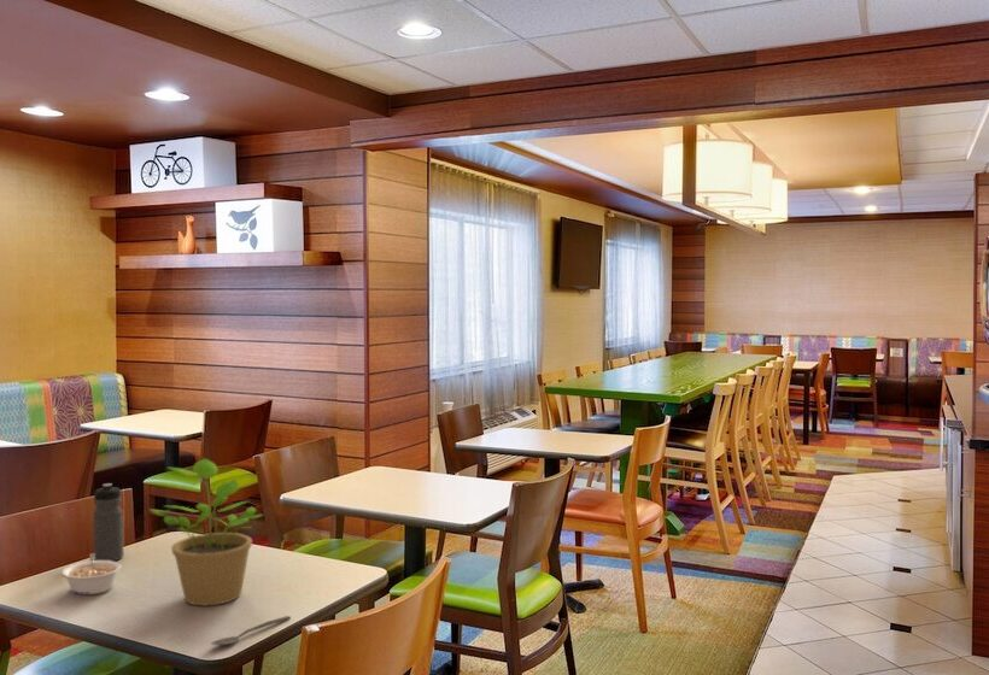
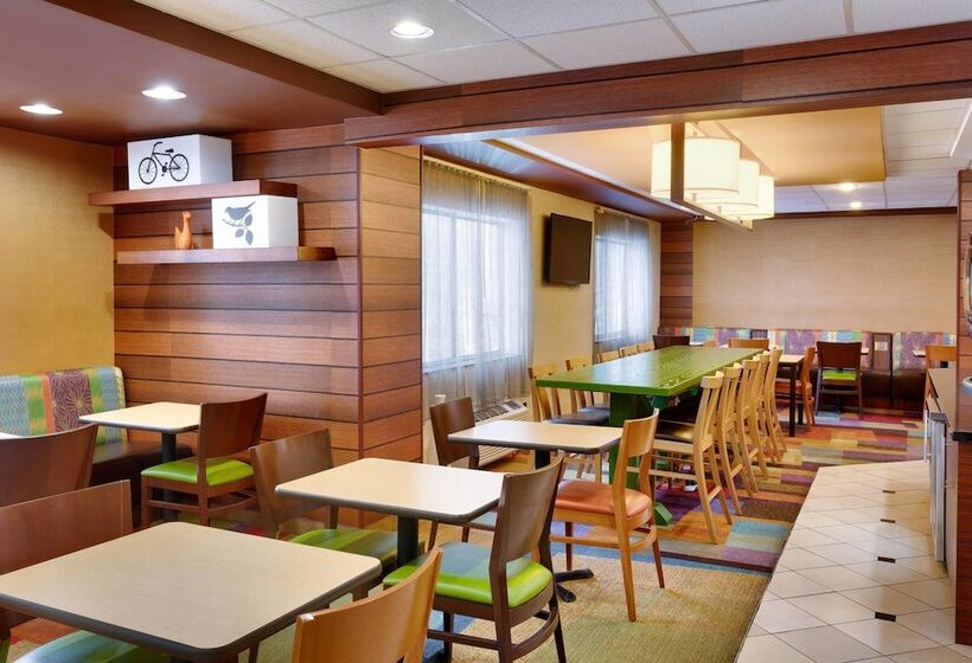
- water bottle (107, 521)
- potted plant (216, 532)
- spoon (252, 629)
- legume (90, 576)
